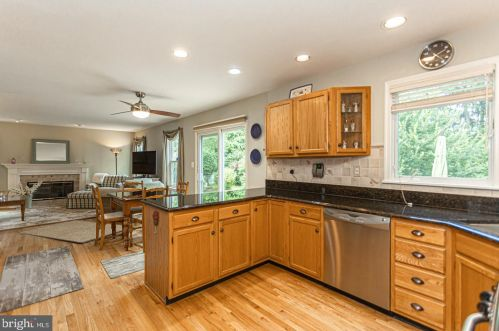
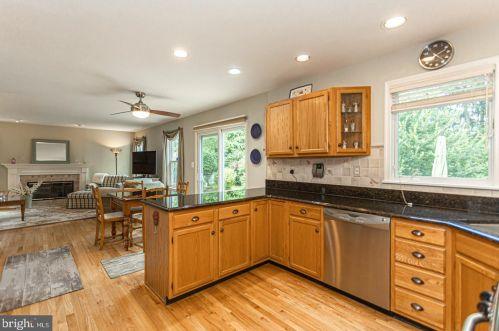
- rug (78, 229)
